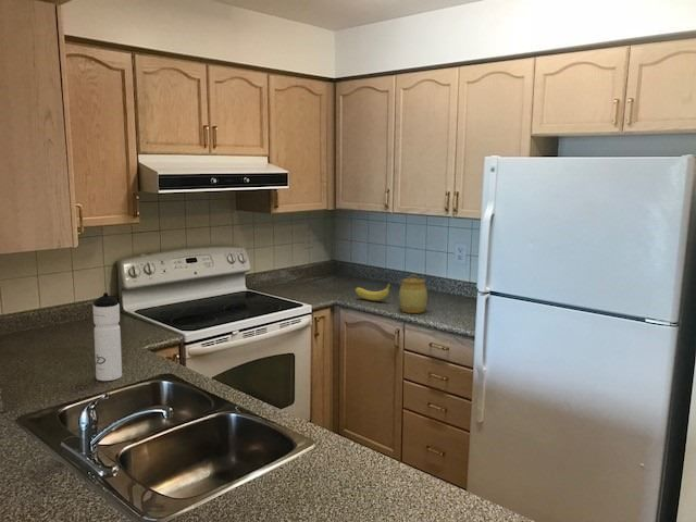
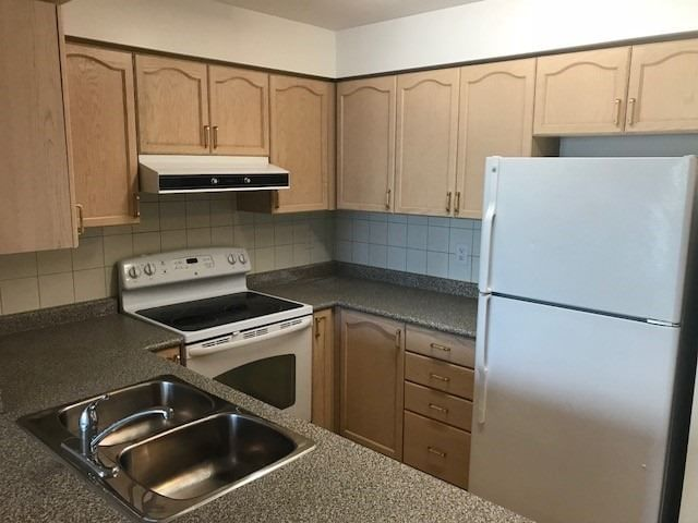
- water bottle (107, 335)
- jar (413, 291)
- fruit (372, 291)
